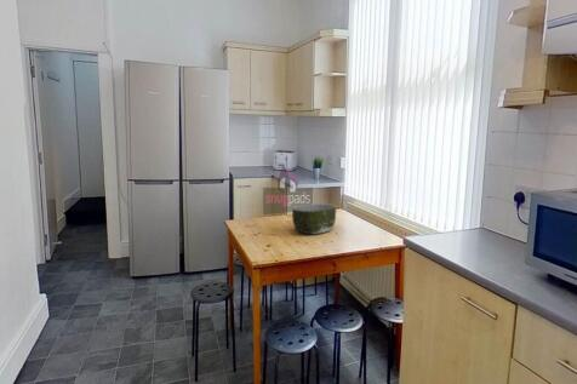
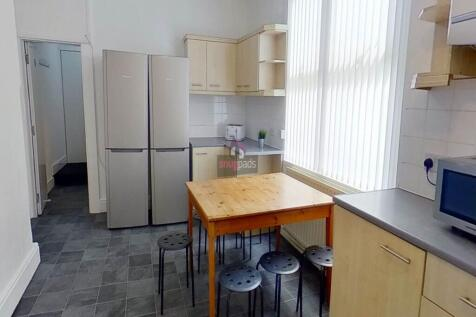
- bowl (314, 218)
